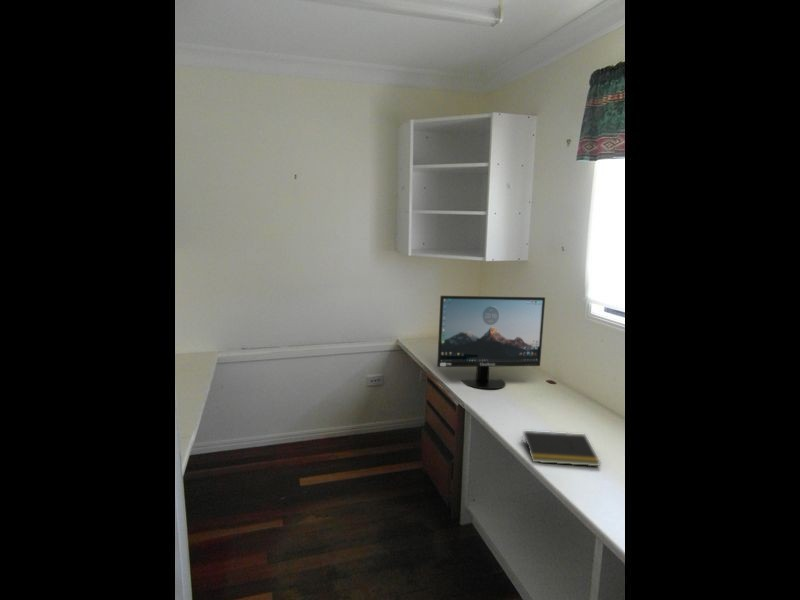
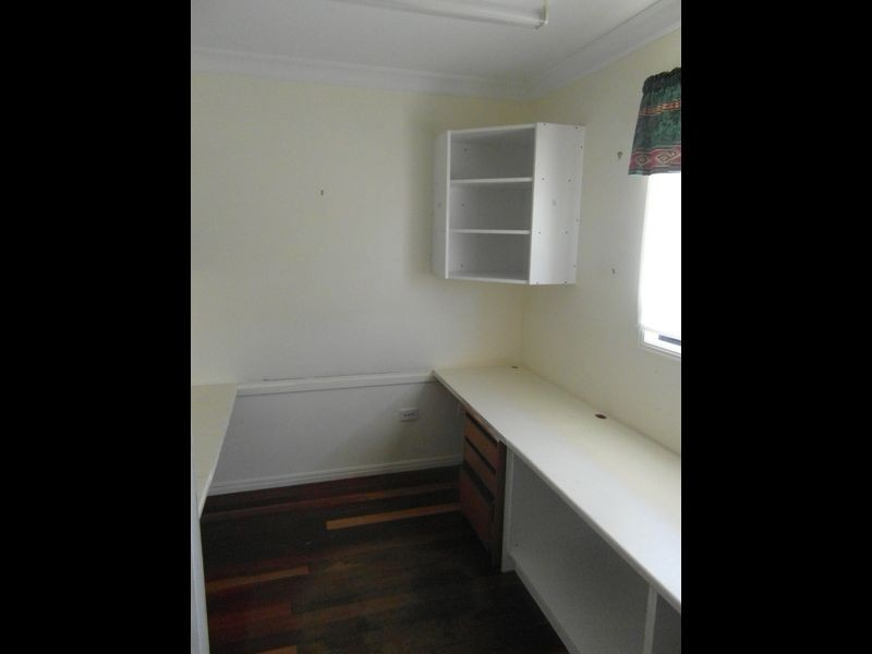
- monitor (490, 340)
- notepad (560, 447)
